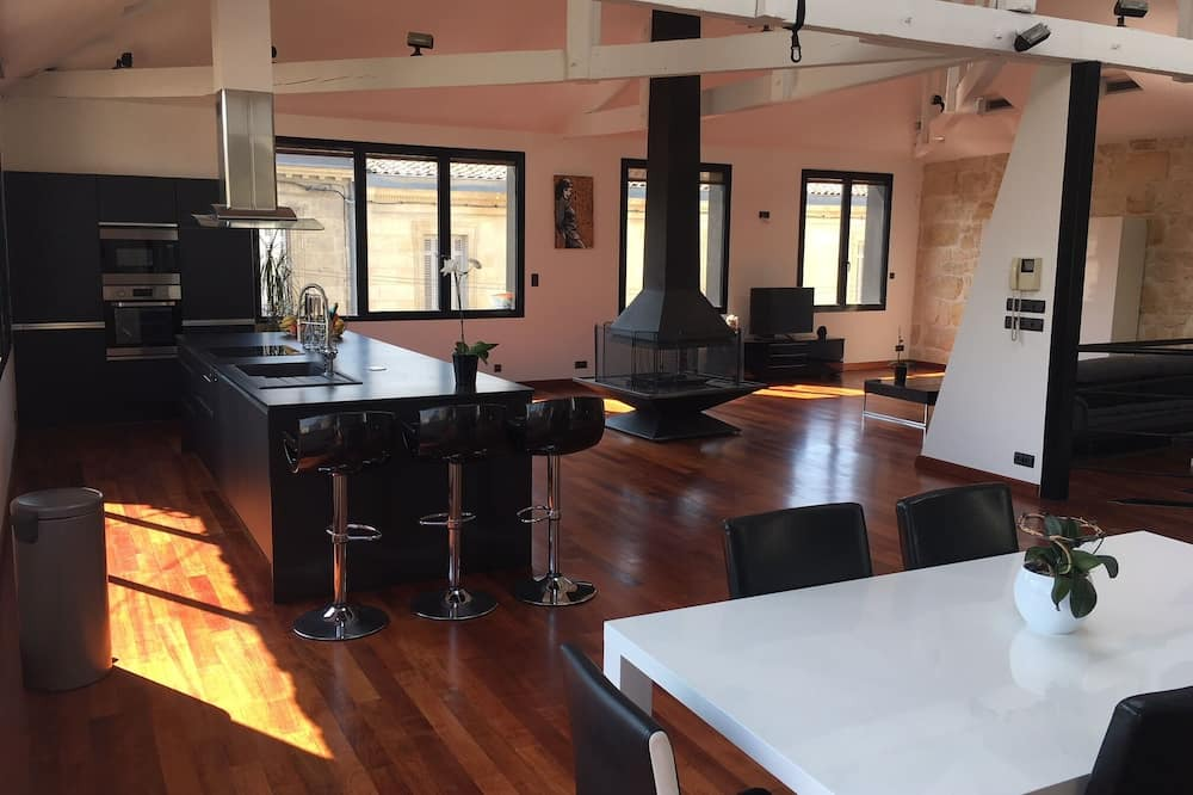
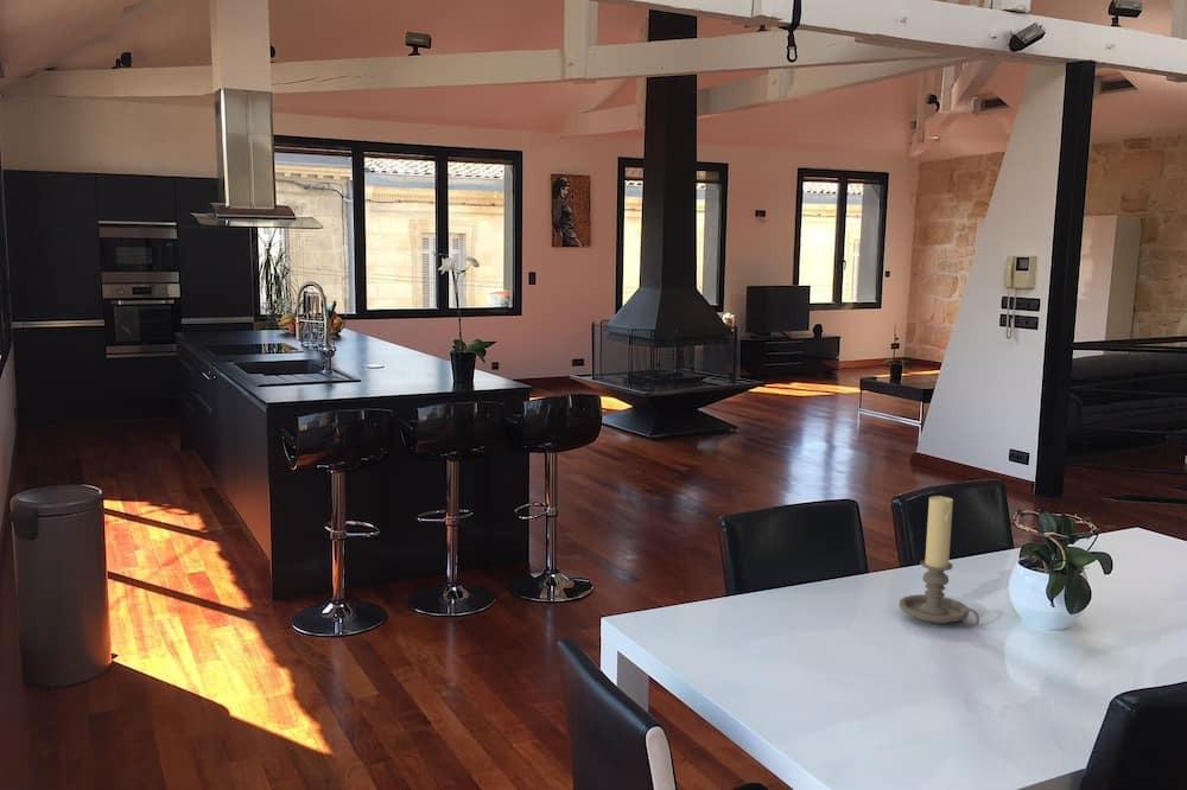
+ candle holder (942, 558)
